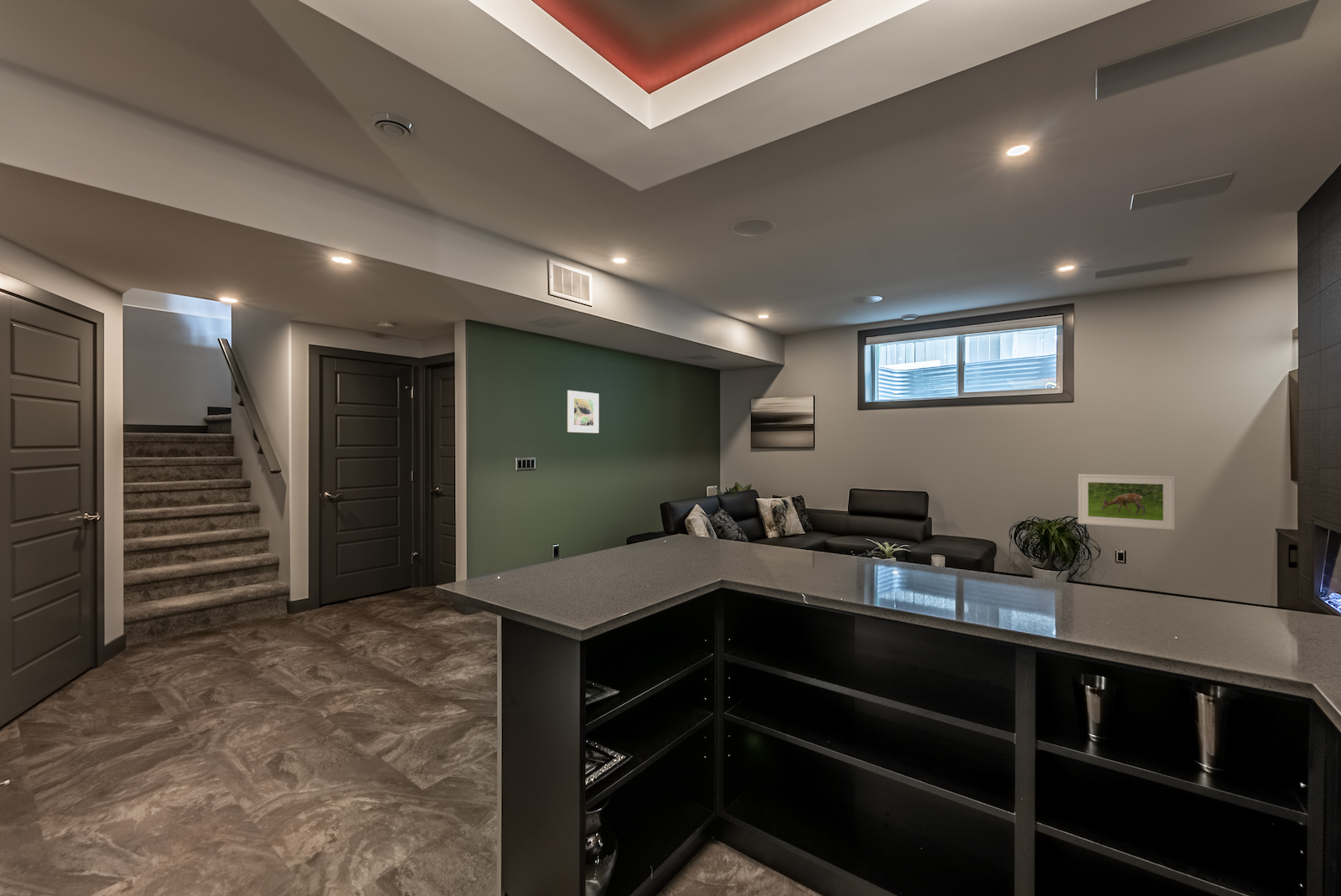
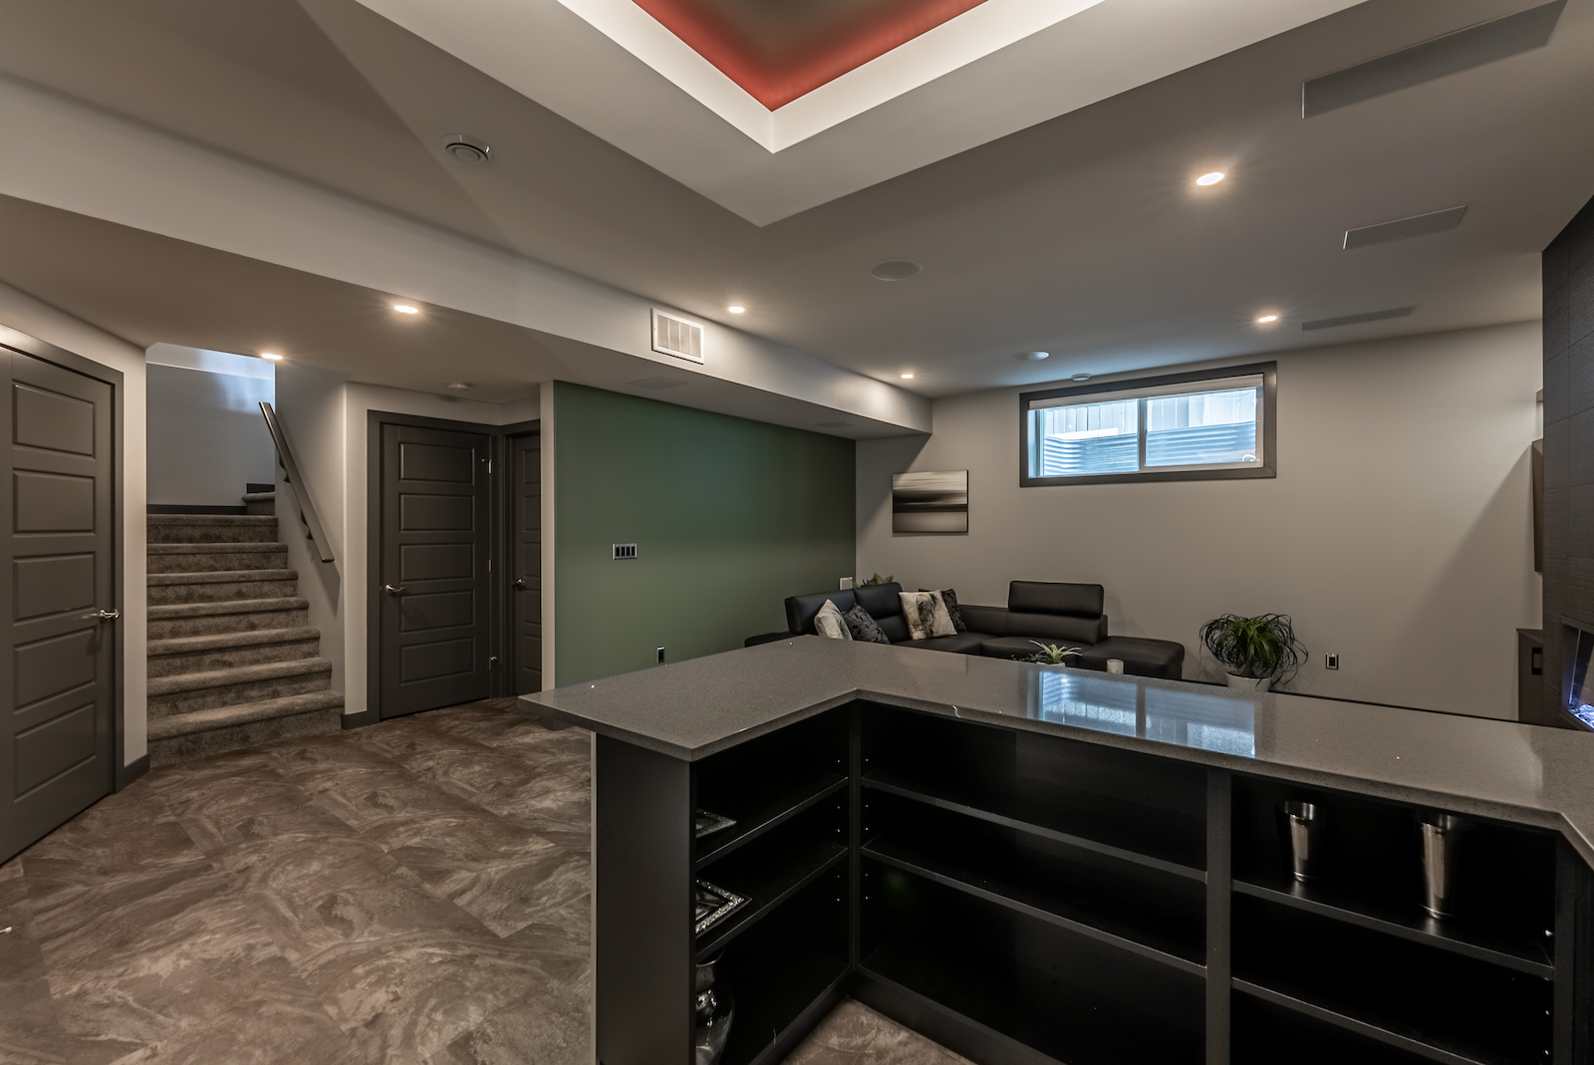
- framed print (583, 412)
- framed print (1124, 500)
